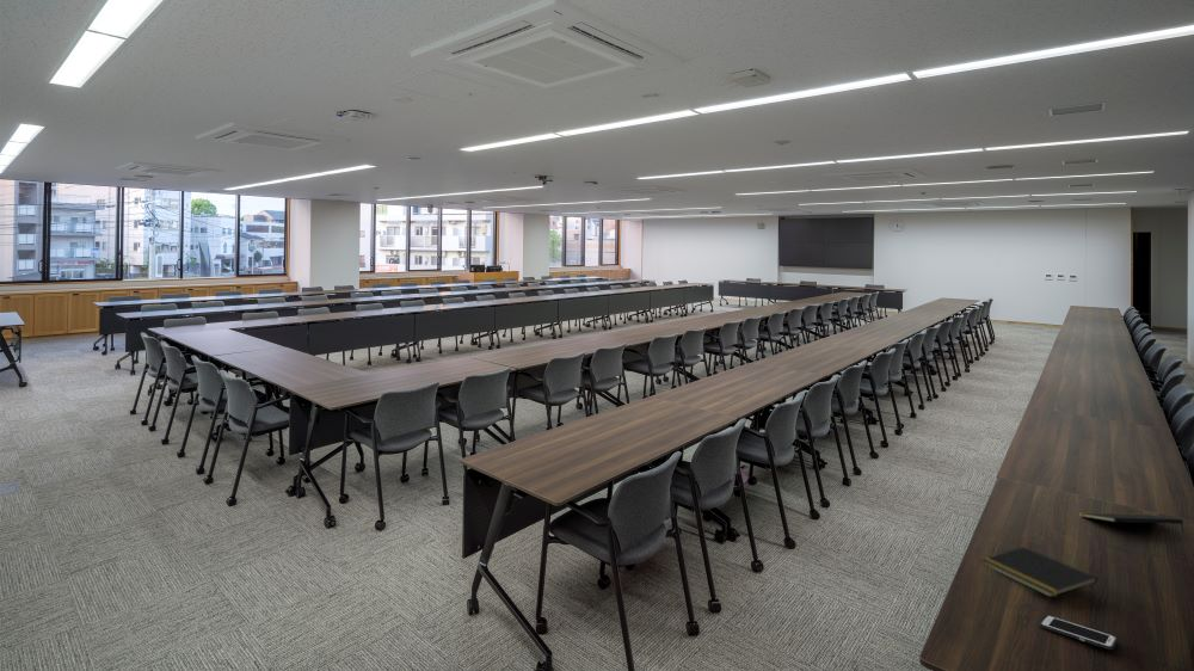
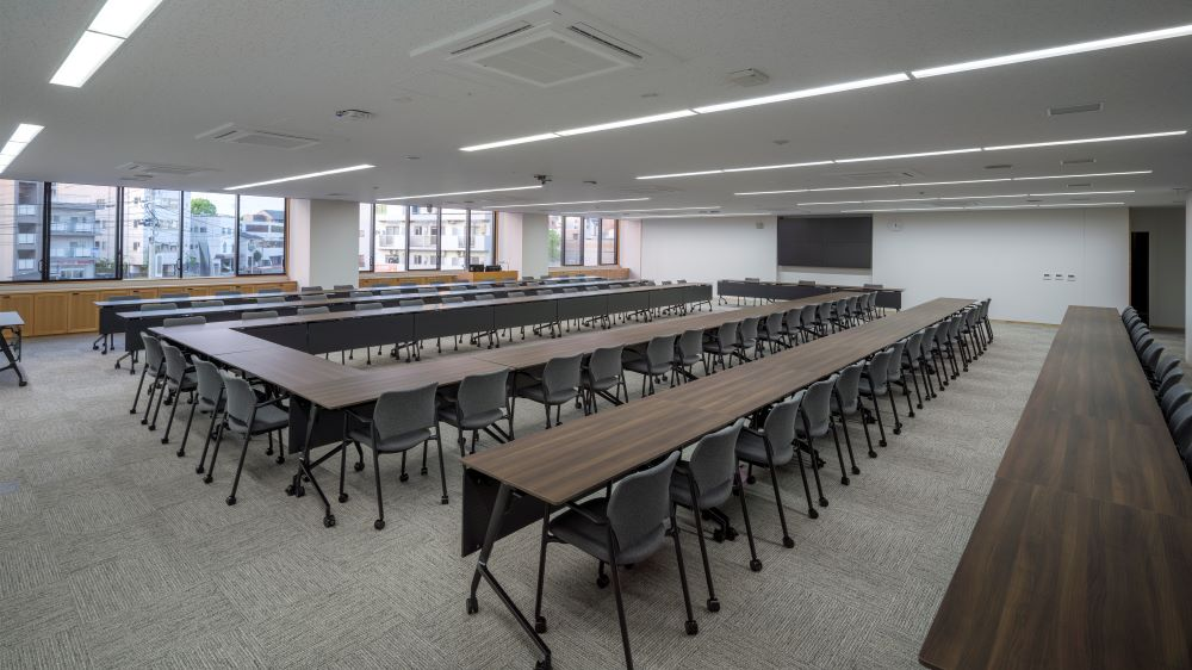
- notepad (1035, 570)
- notepad (1127, 517)
- cell phone (1077, 632)
